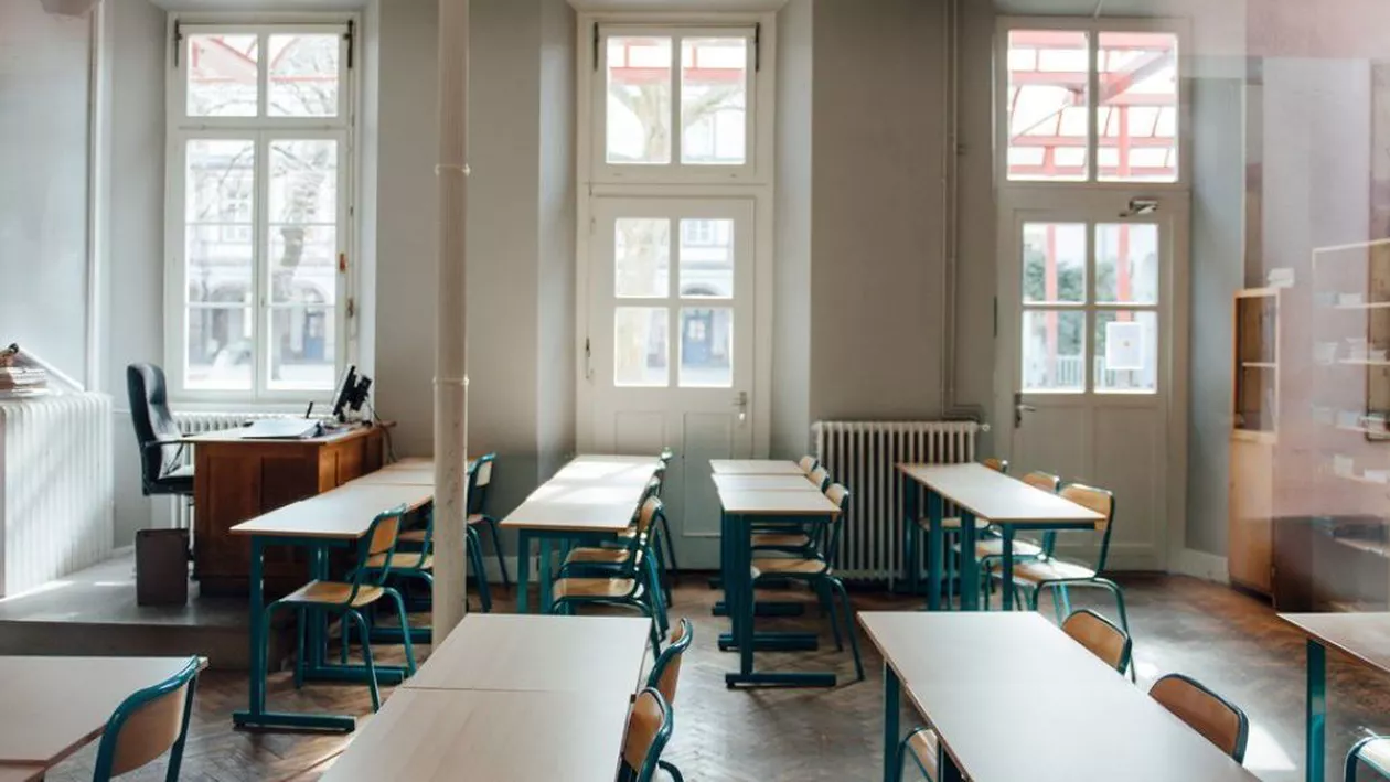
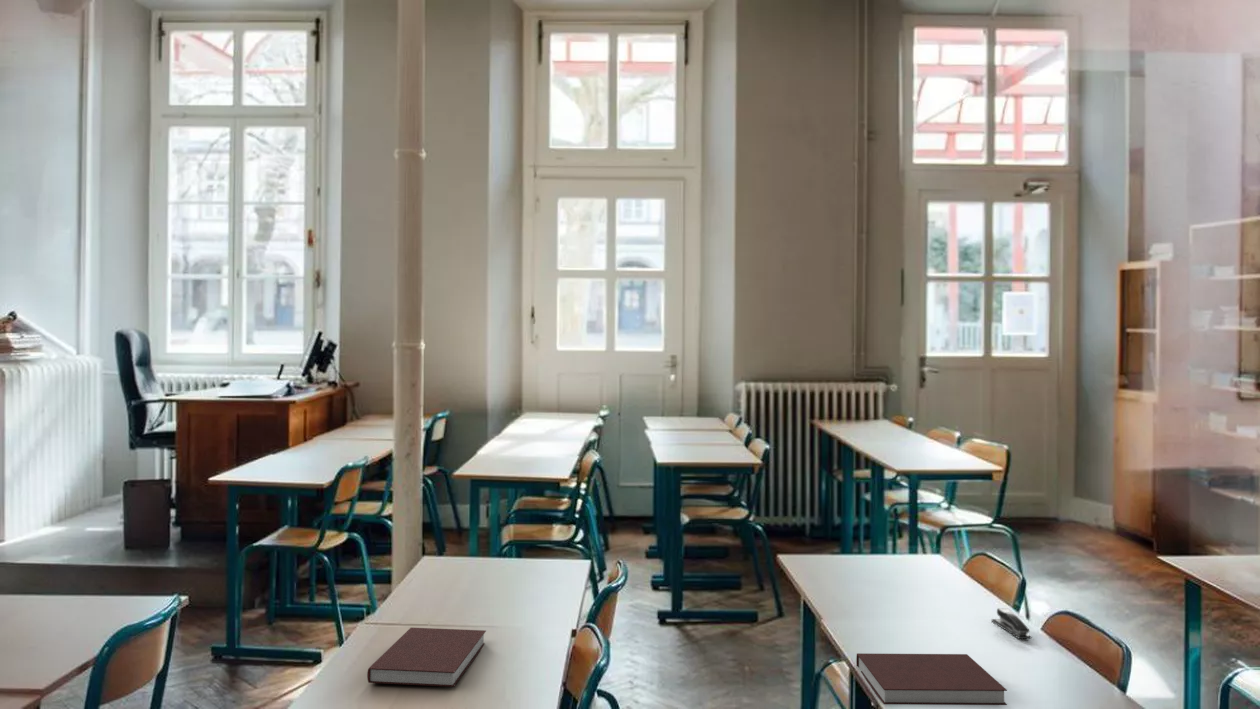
+ stapler (1011, 621)
+ notebook (430, 654)
+ notebook (927, 677)
